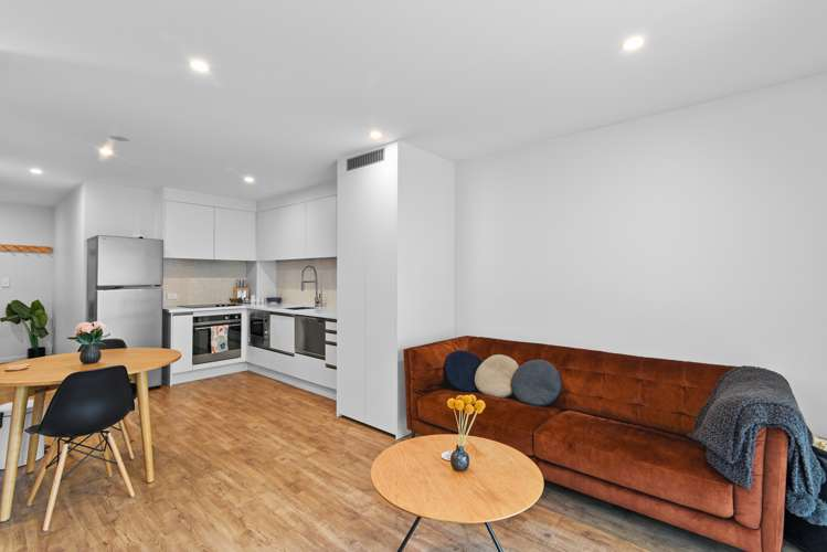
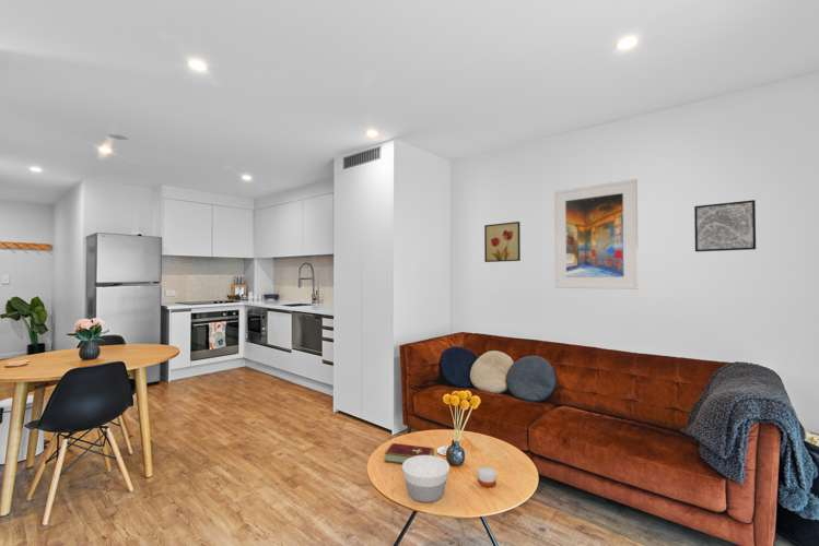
+ bowl (425, 478)
+ wall art (724, 226)
+ hardcover book (409, 453)
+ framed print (593, 237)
+ candle (487, 470)
+ wall art (502, 242)
